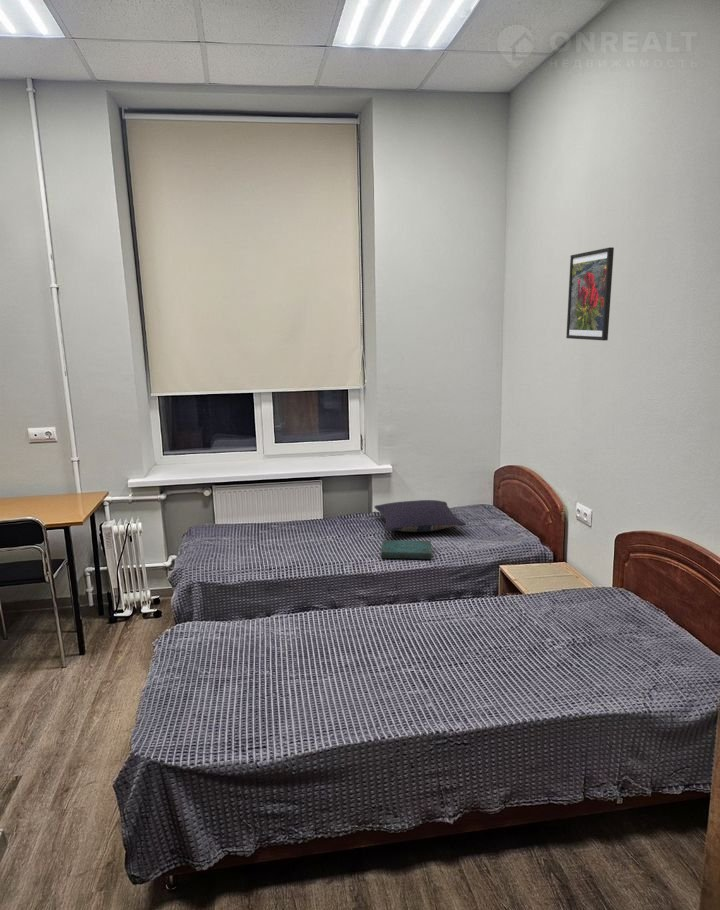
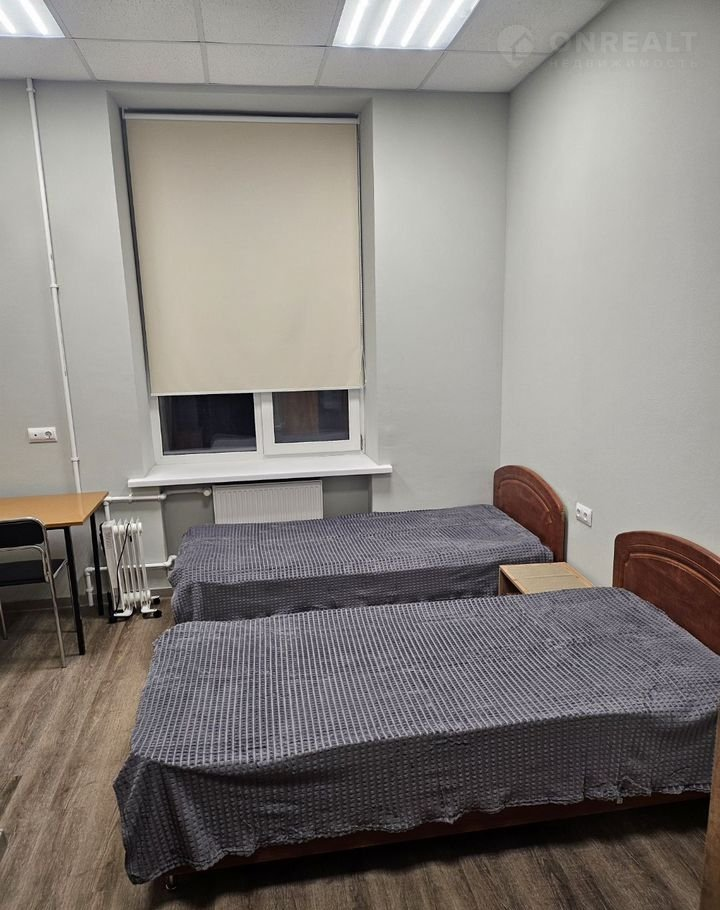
- book (406, 549)
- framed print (588, 296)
- pillow (417, 515)
